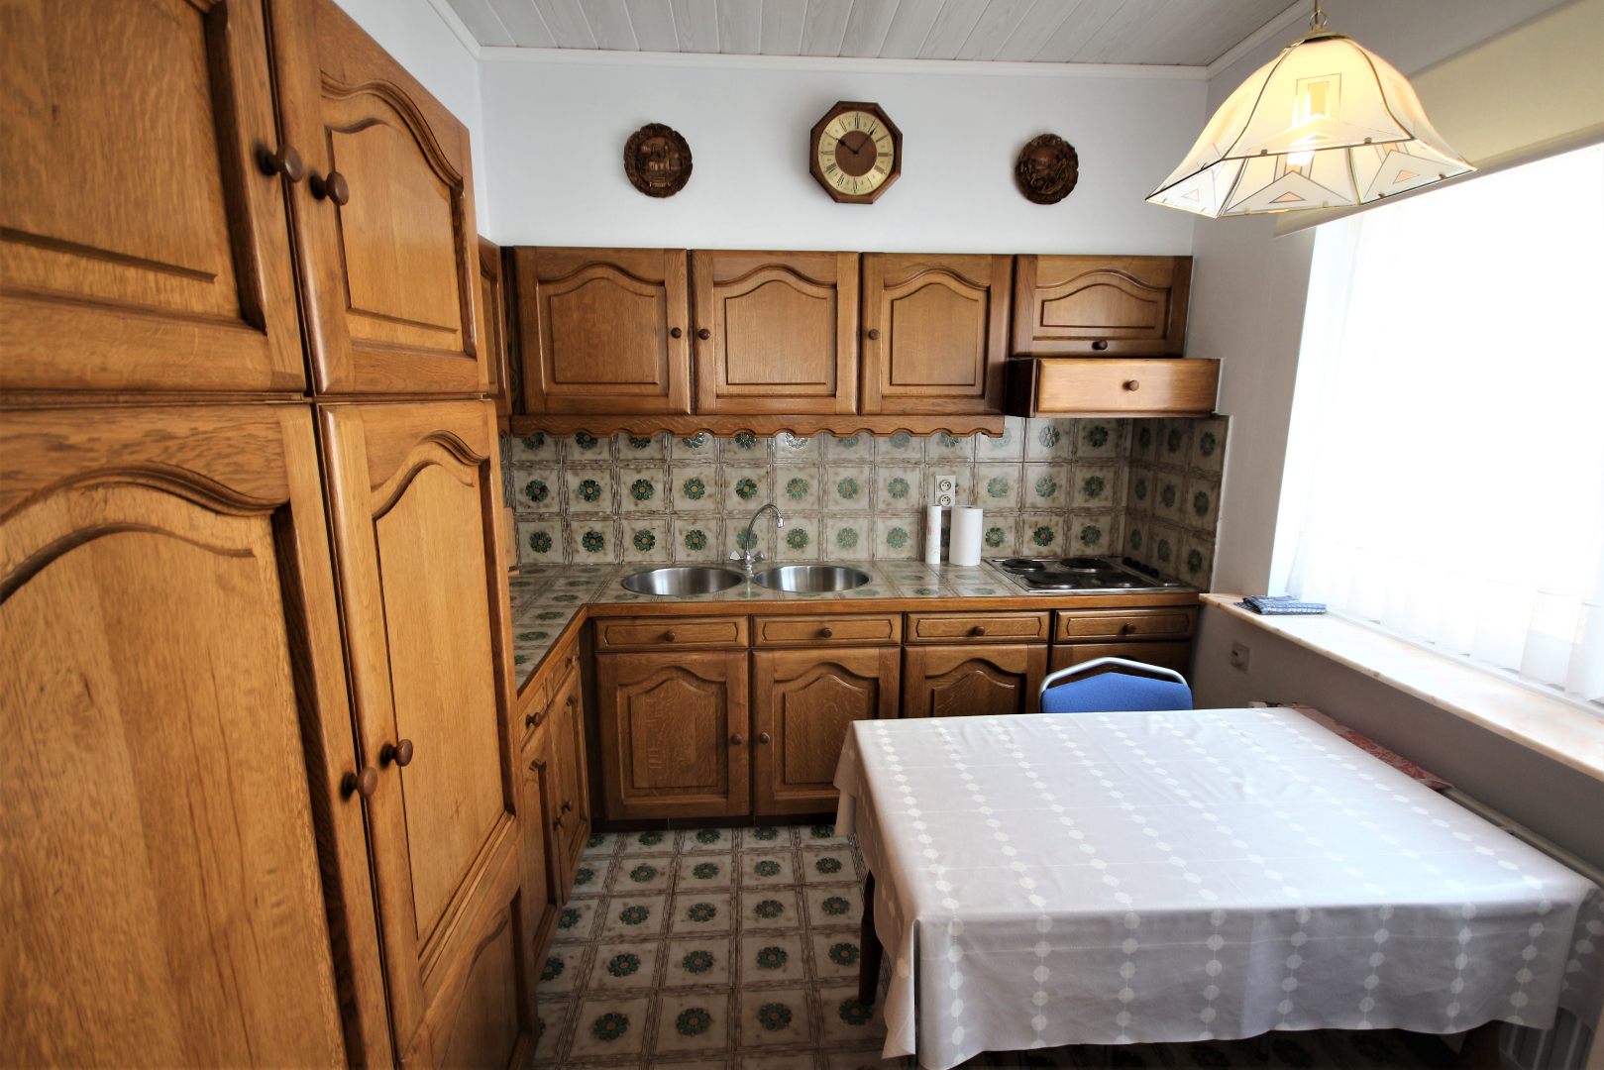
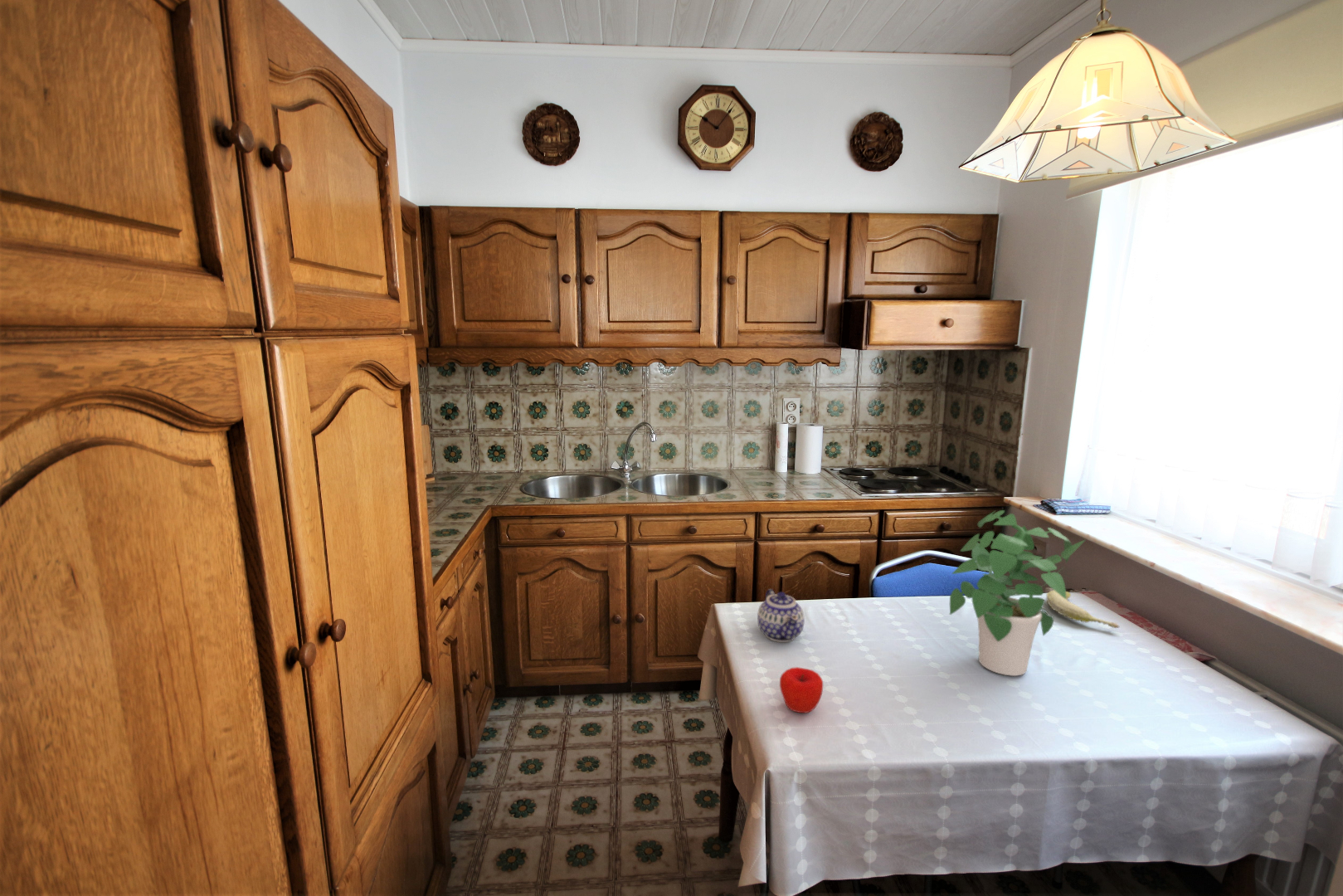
+ potted plant (1008, 591)
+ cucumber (1078, 607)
+ apple (800, 691)
+ teapot (781, 614)
